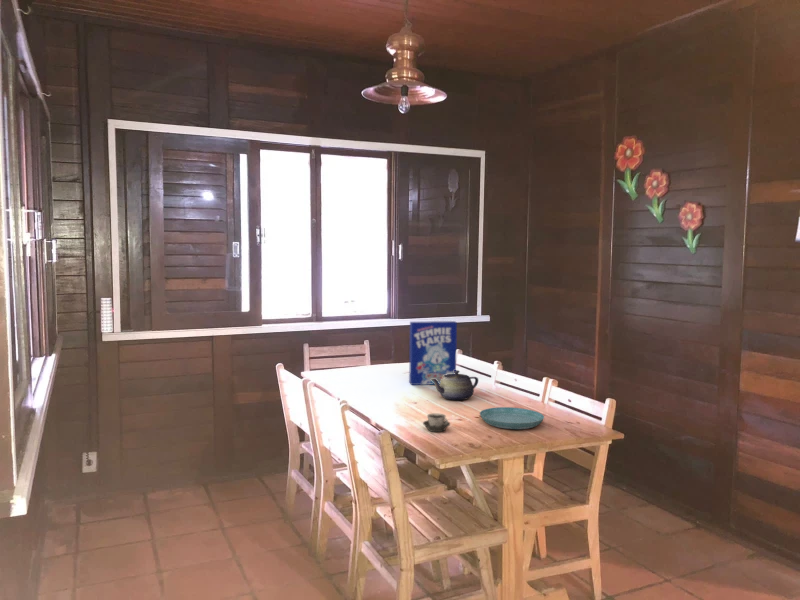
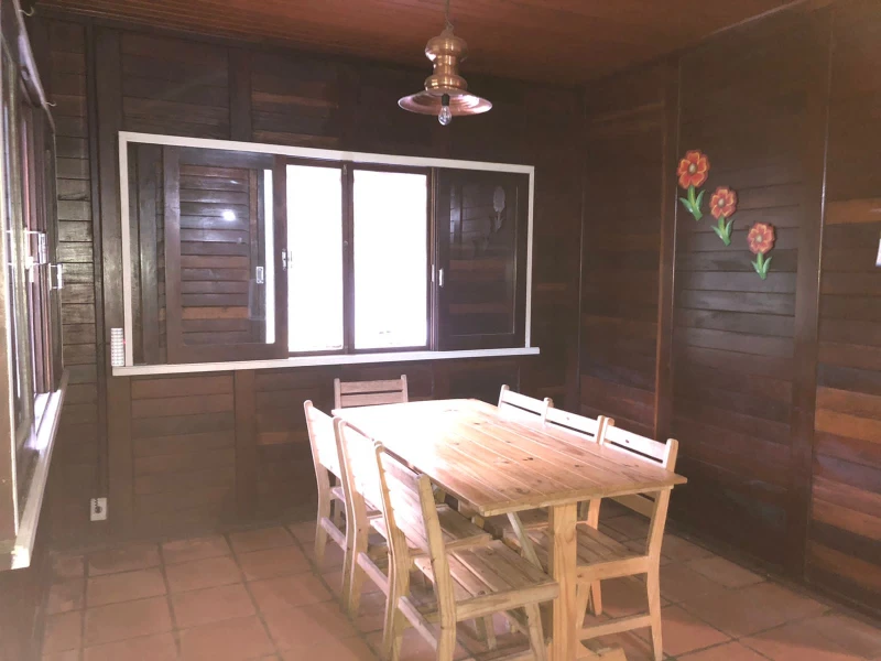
- teapot (454, 384)
- saucer (511, 418)
- cereal box (432, 352)
- cup (436, 422)
